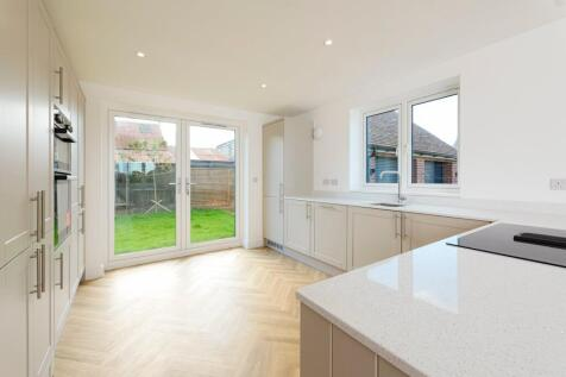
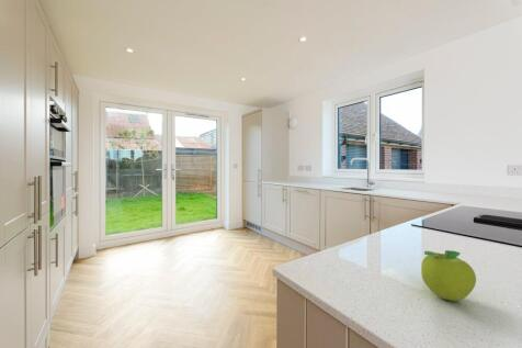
+ fruit (446, 273)
